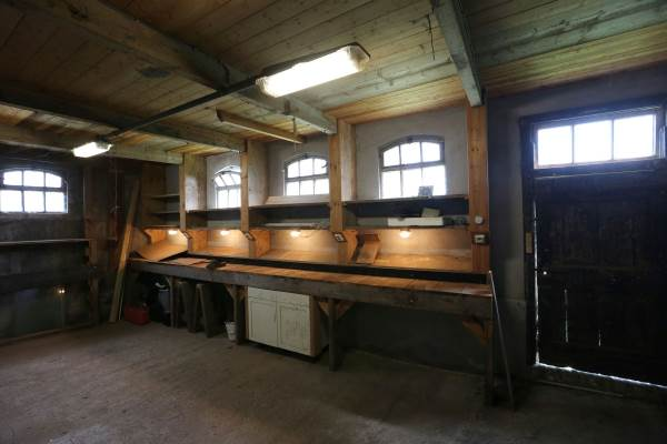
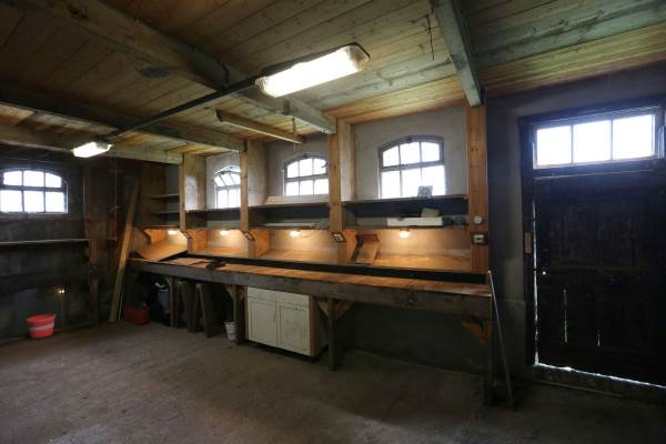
+ bucket (41, 325)
